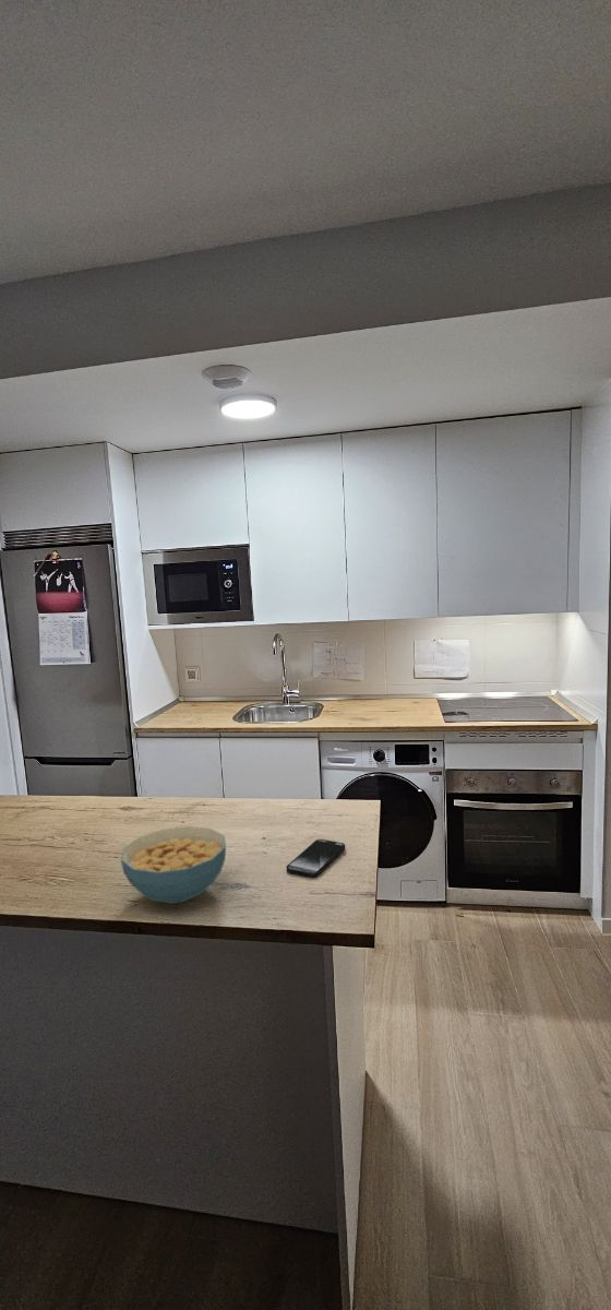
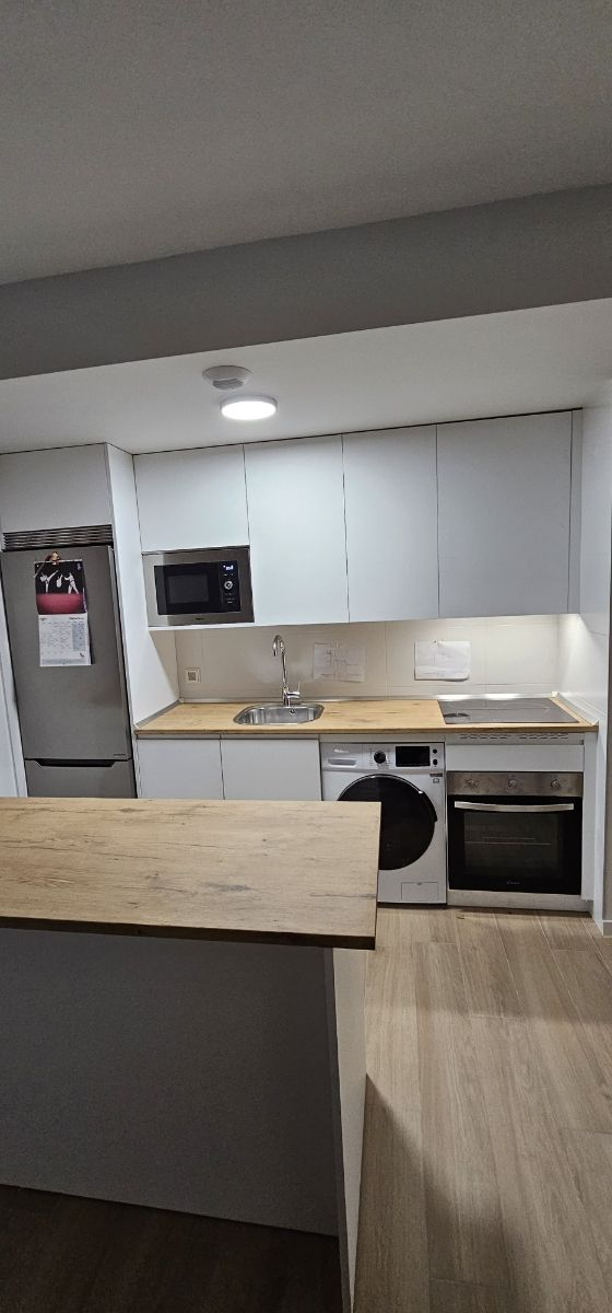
- cereal bowl (176, 871)
- smartphone (316, 857)
